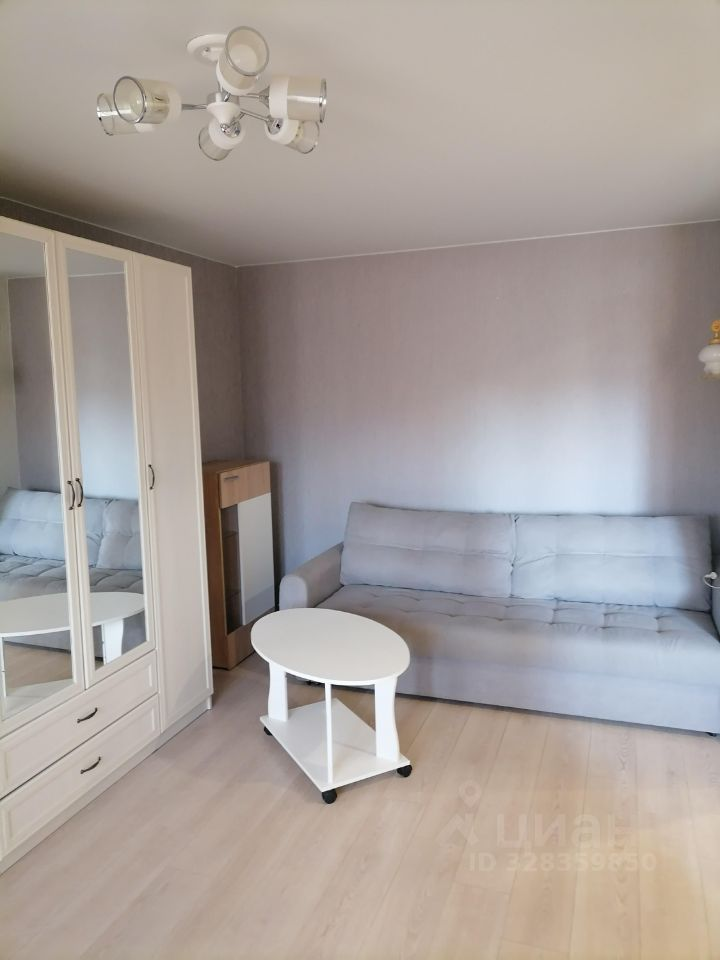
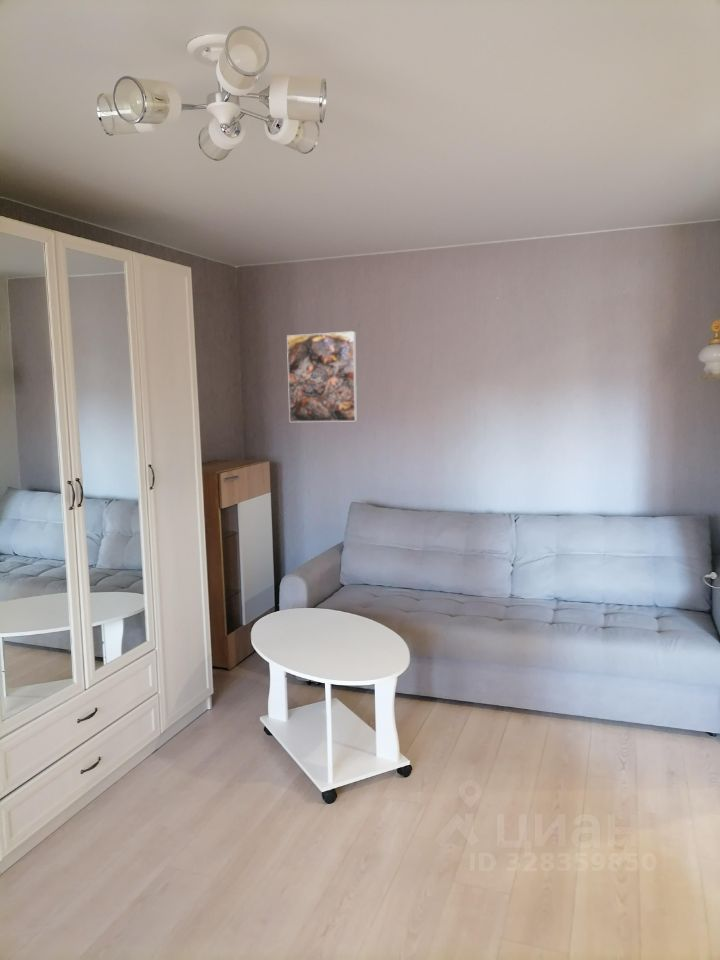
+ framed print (321, 378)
